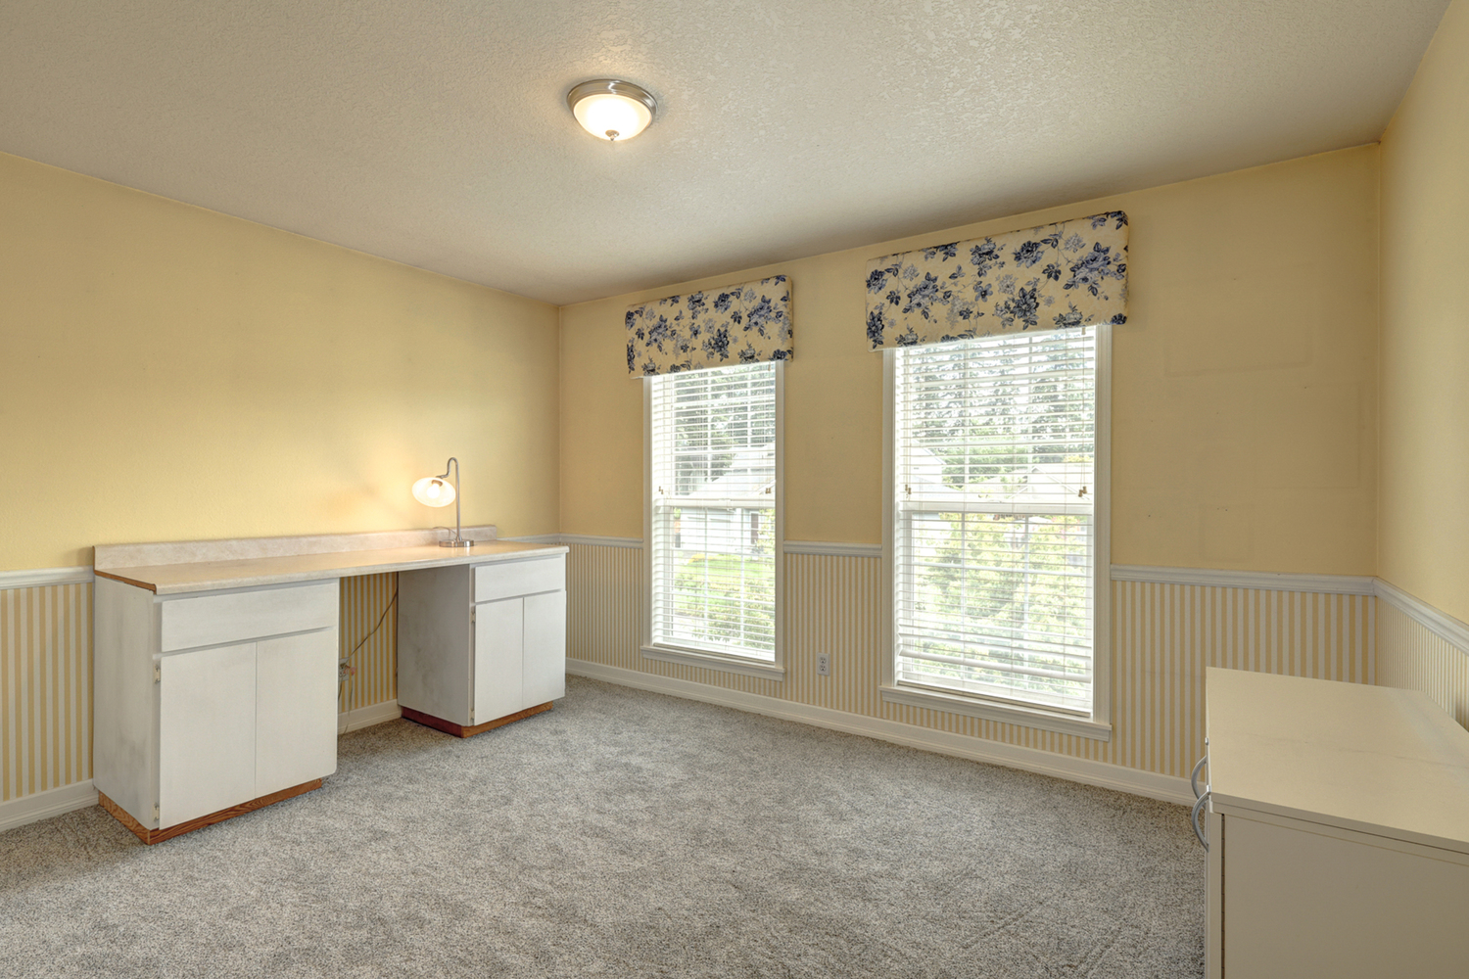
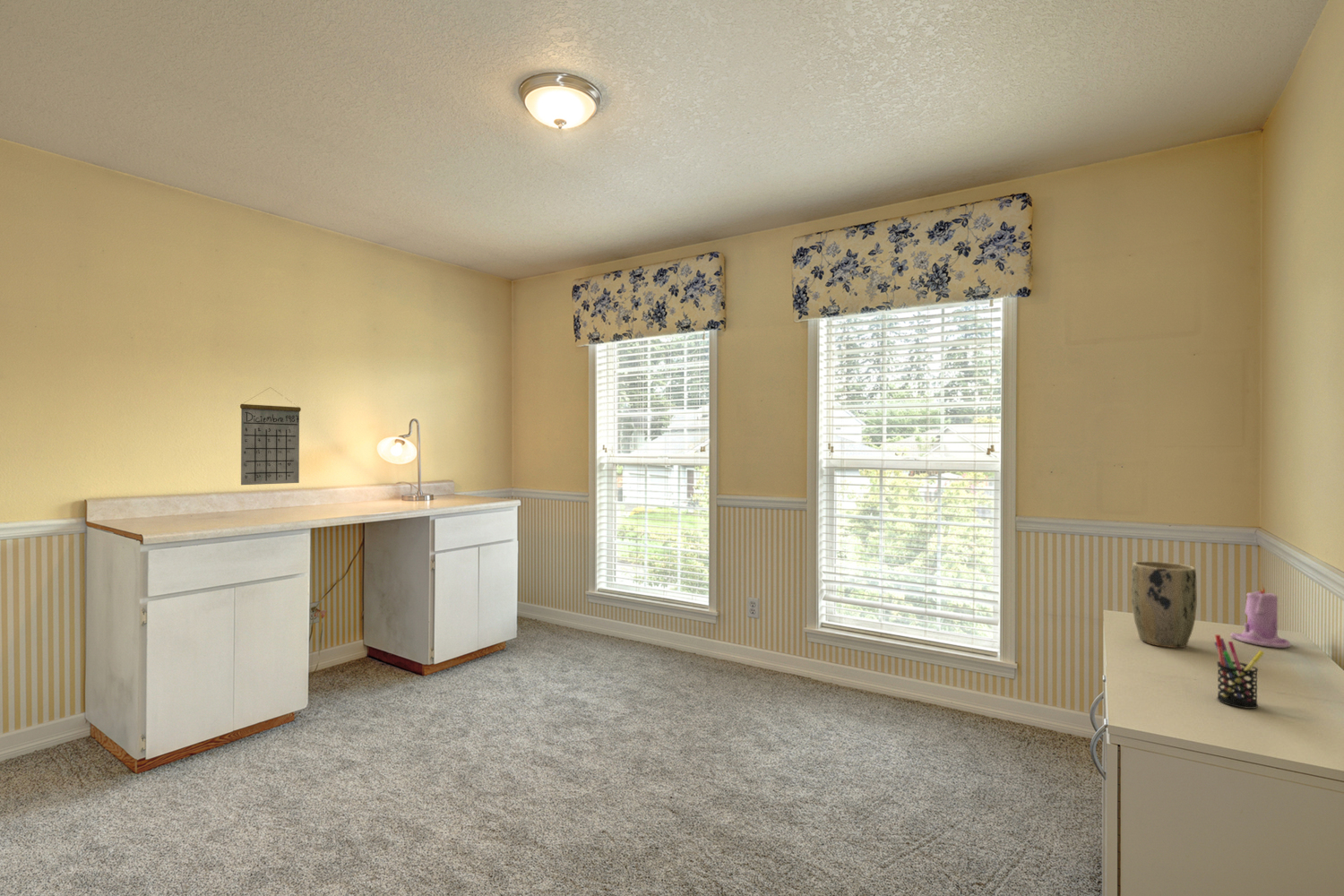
+ calendar (271, 435)
+ candle (1262, 613)
+ pen holder (1233, 670)
+ plant pot (1163, 604)
